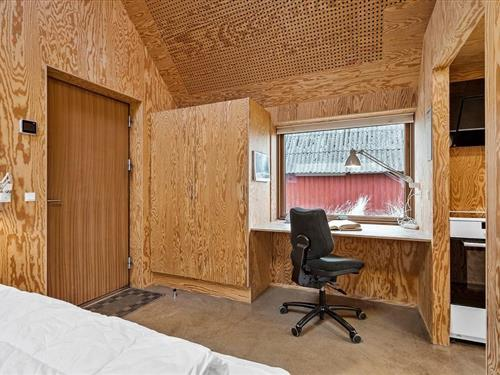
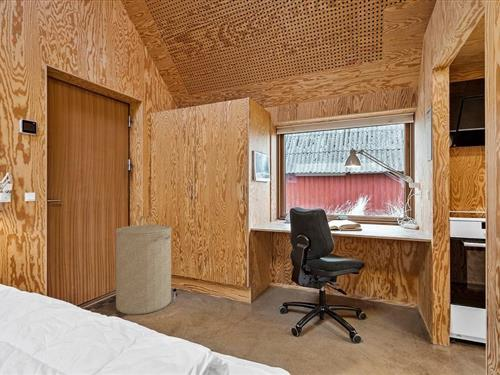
+ laundry hamper (144, 259)
